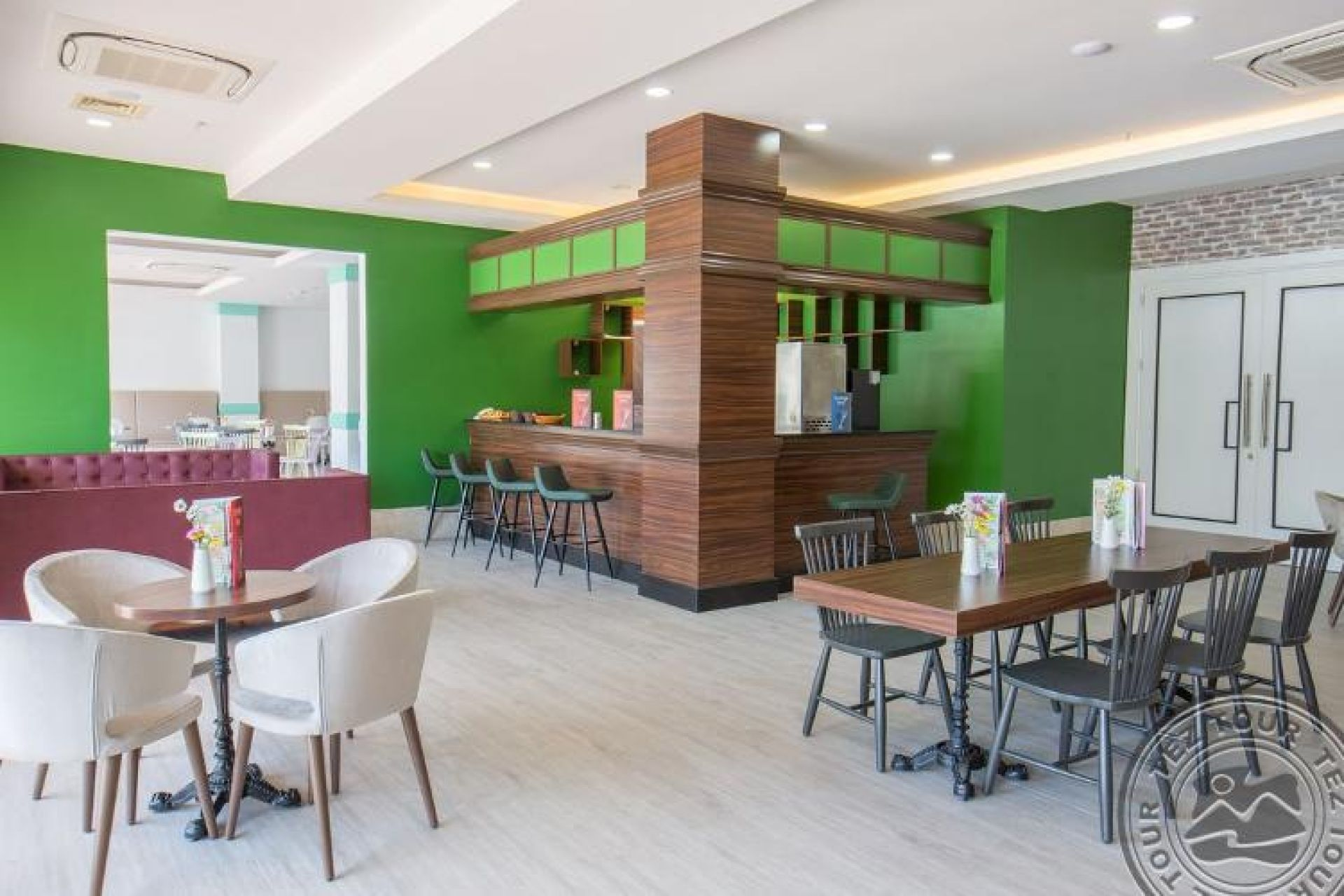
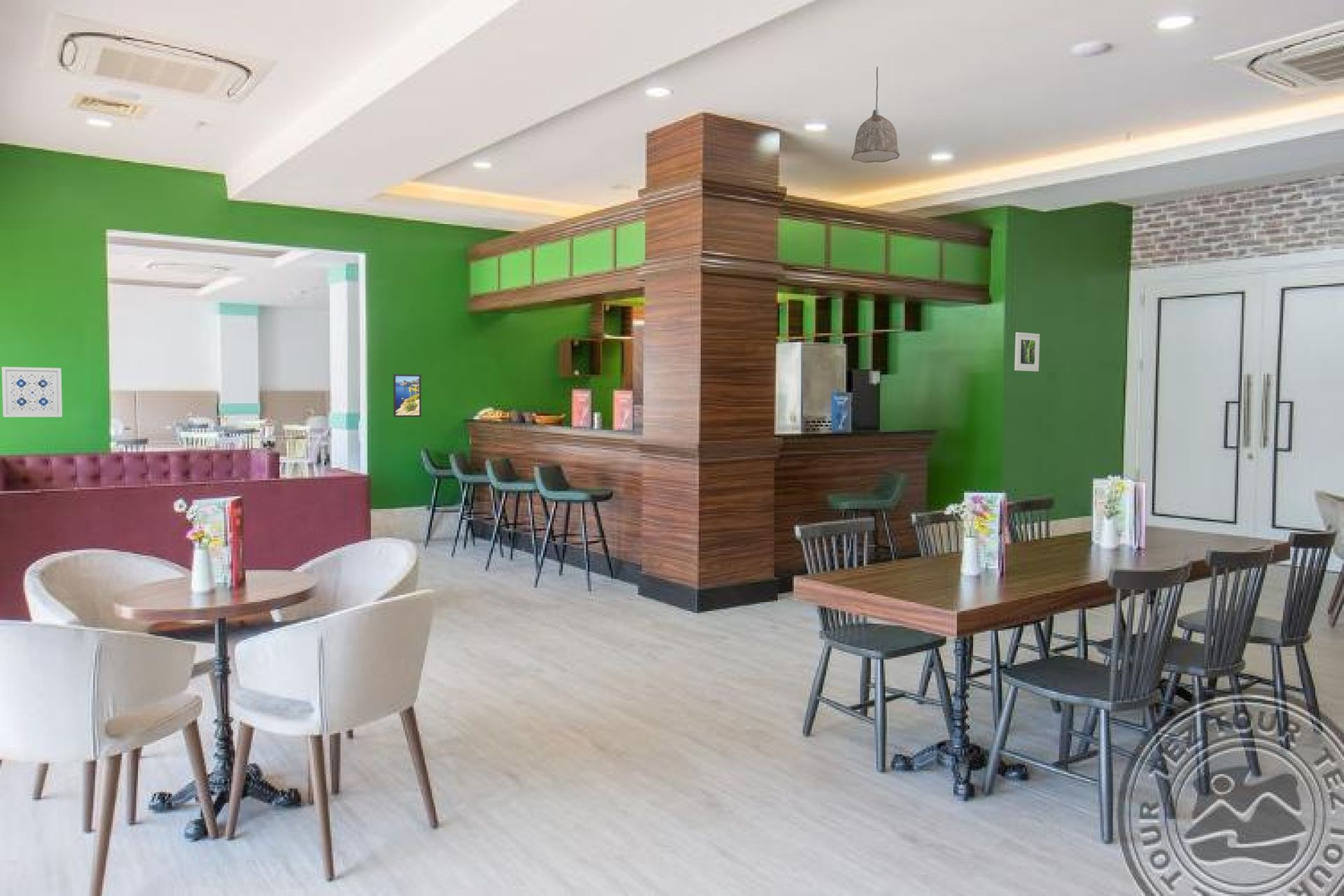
+ pendant lamp (876, 112)
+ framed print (1027, 351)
+ wall art (32, 392)
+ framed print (407, 396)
